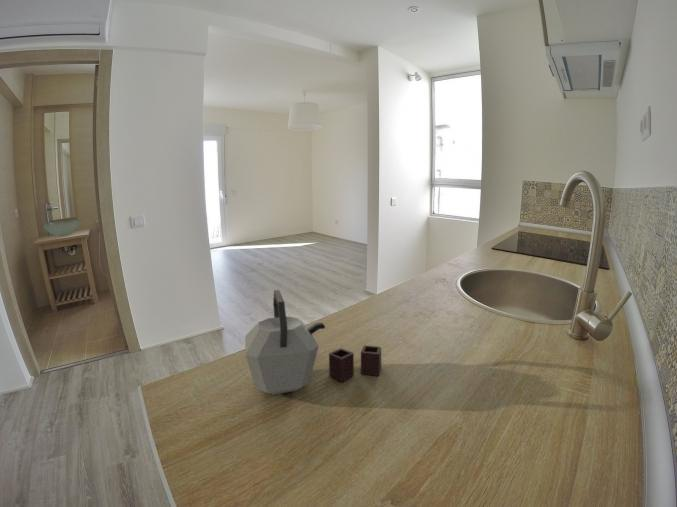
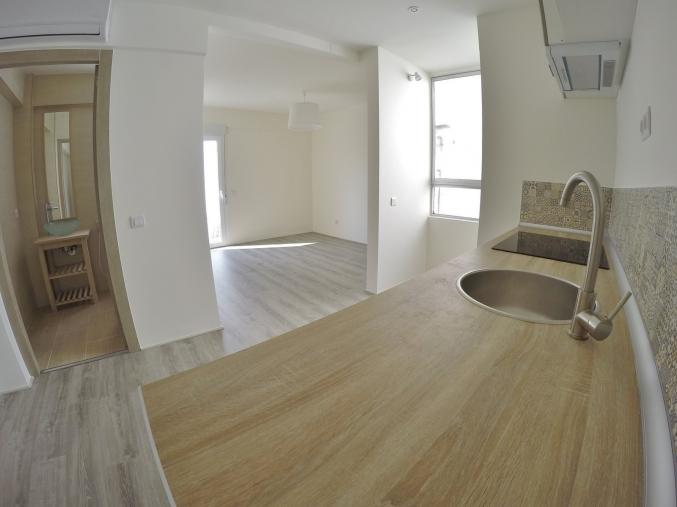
- kettle (314, 338)
